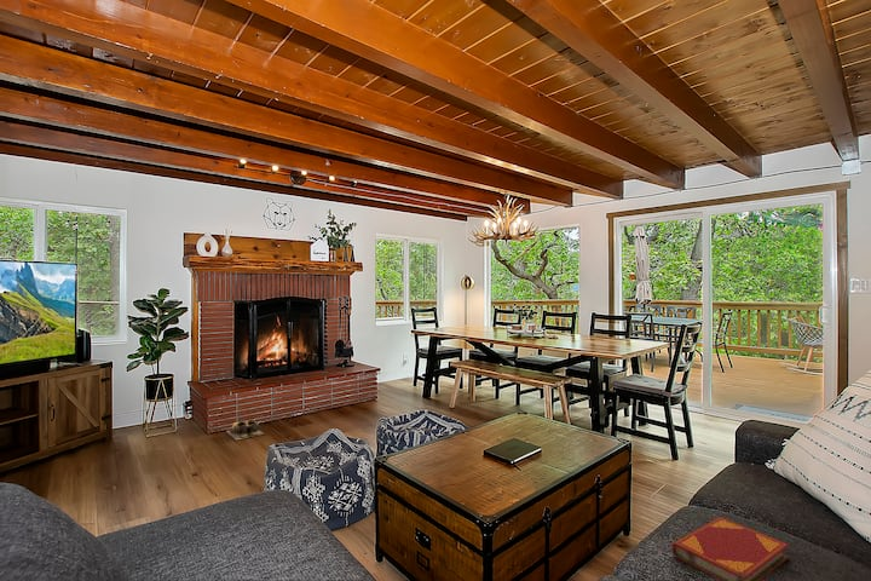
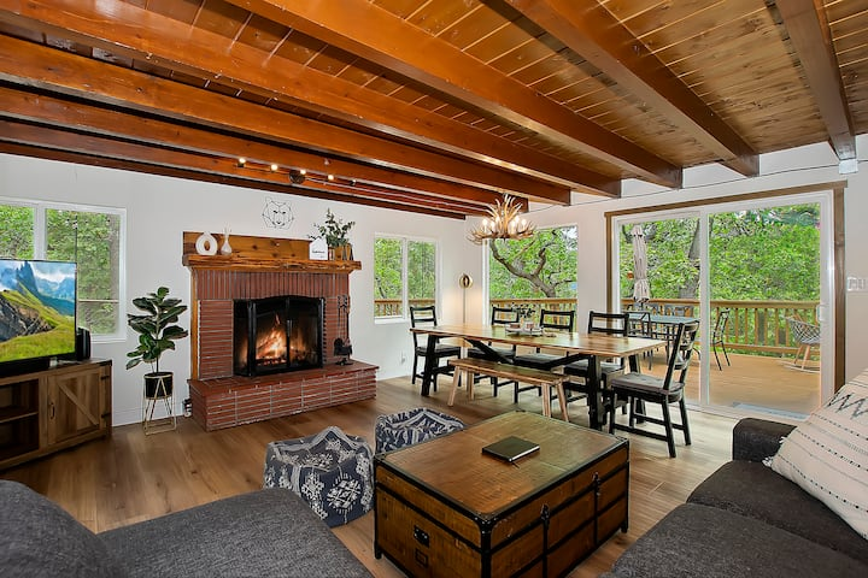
- shoes (244, 426)
- hardback book (729, 550)
